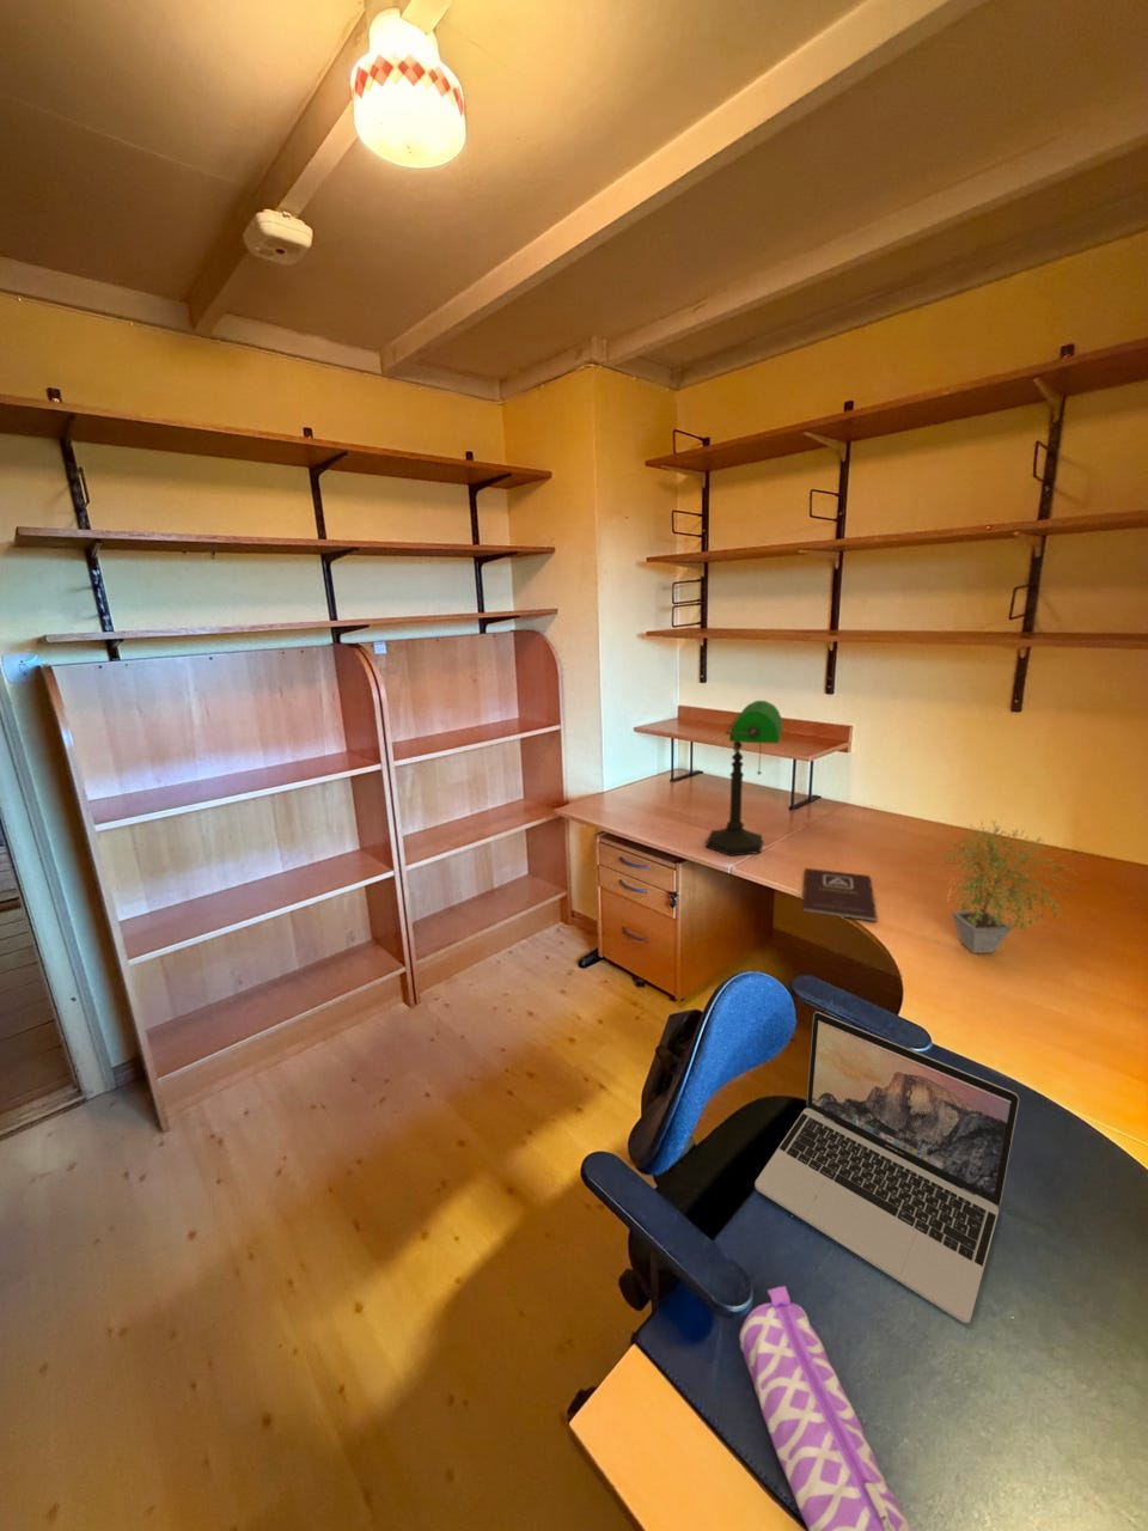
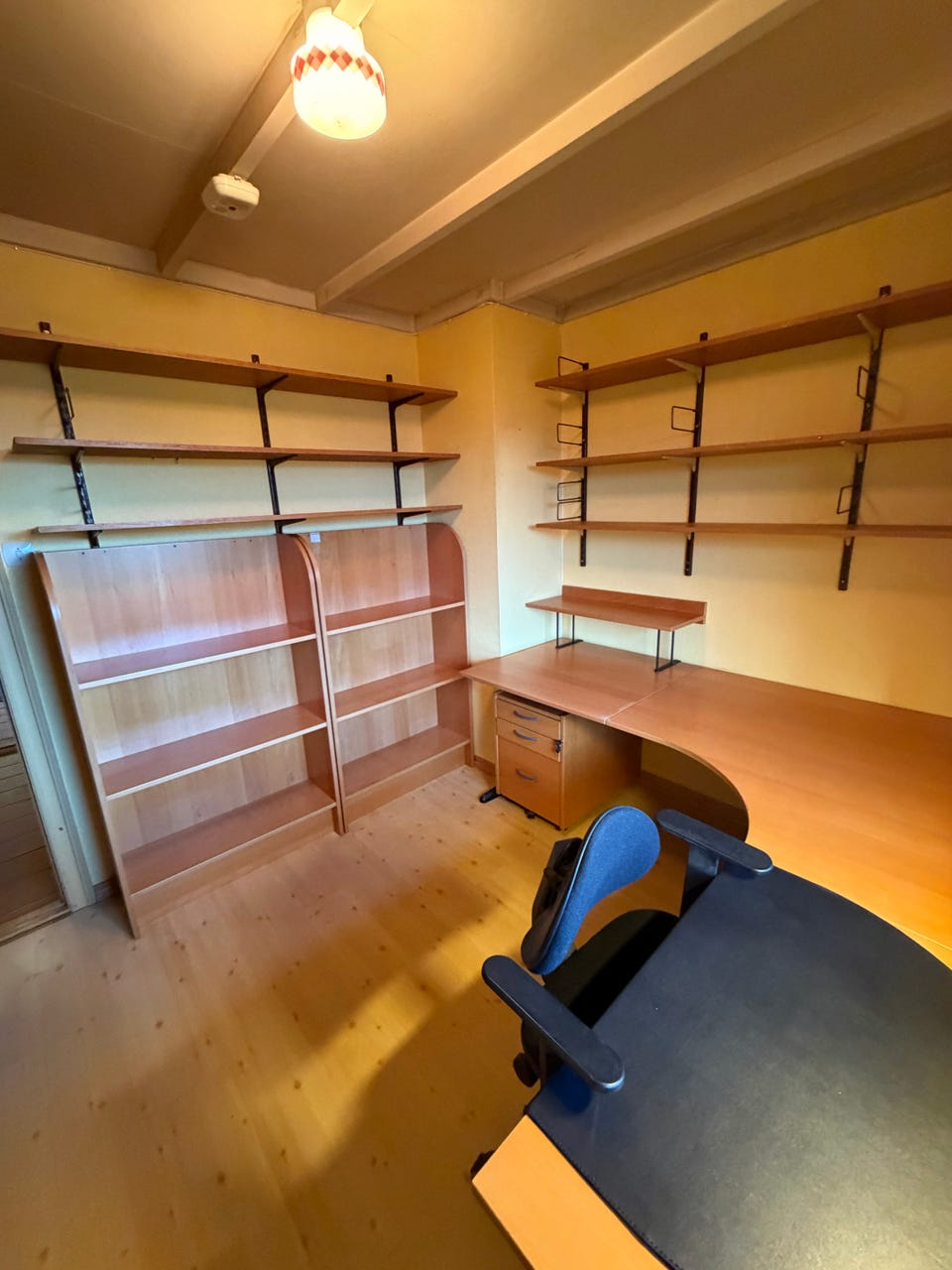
- pencil case (821, 1439)
- laptop (879, 1144)
- desk lamp (742, 778)
- potted plant (1000, 885)
- book (837, 892)
